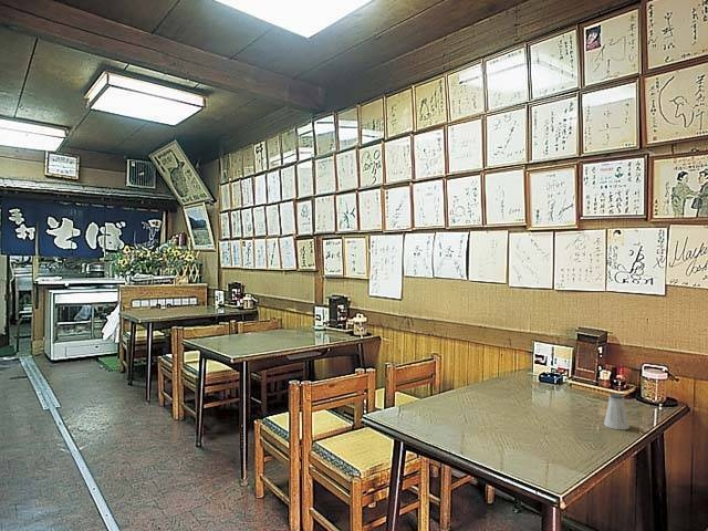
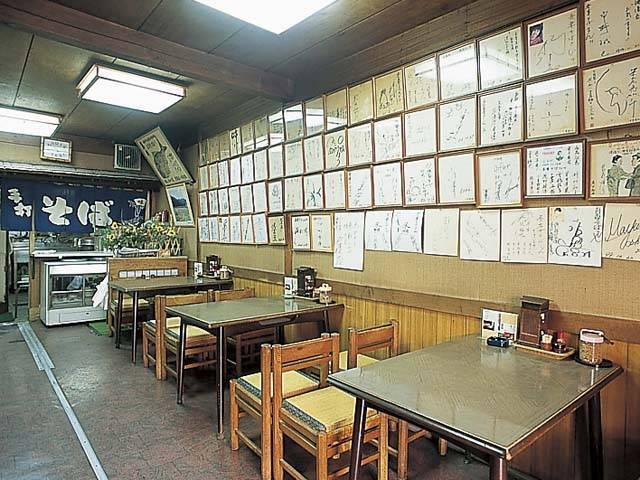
- saltshaker (616, 410)
